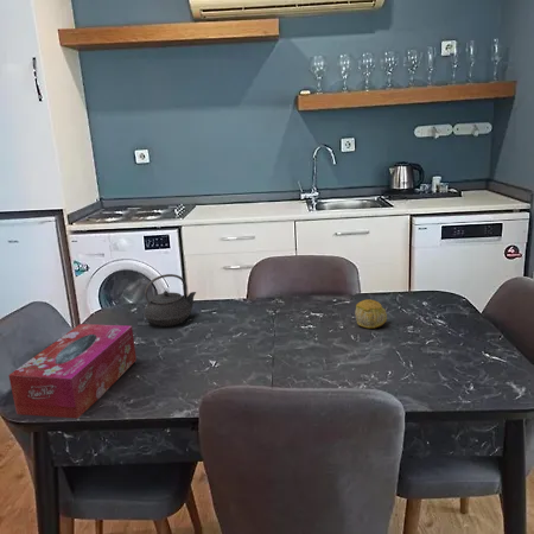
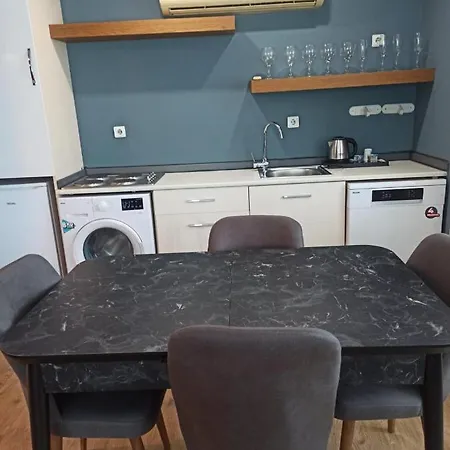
- tissue box (78, 367)
- fruit (370, 312)
- teapot (170, 297)
